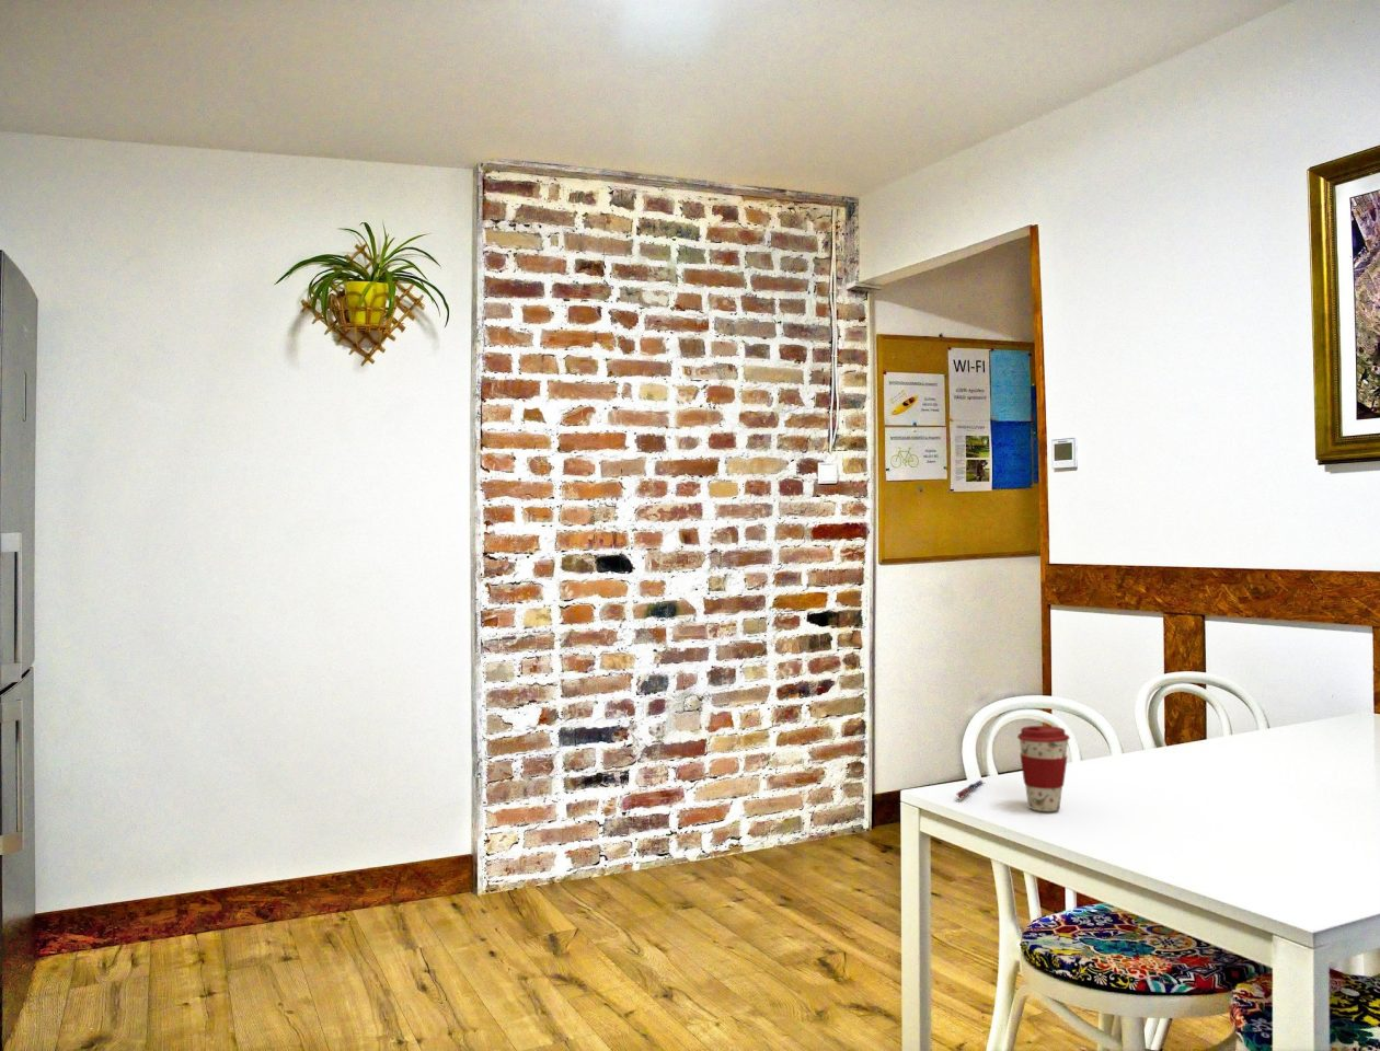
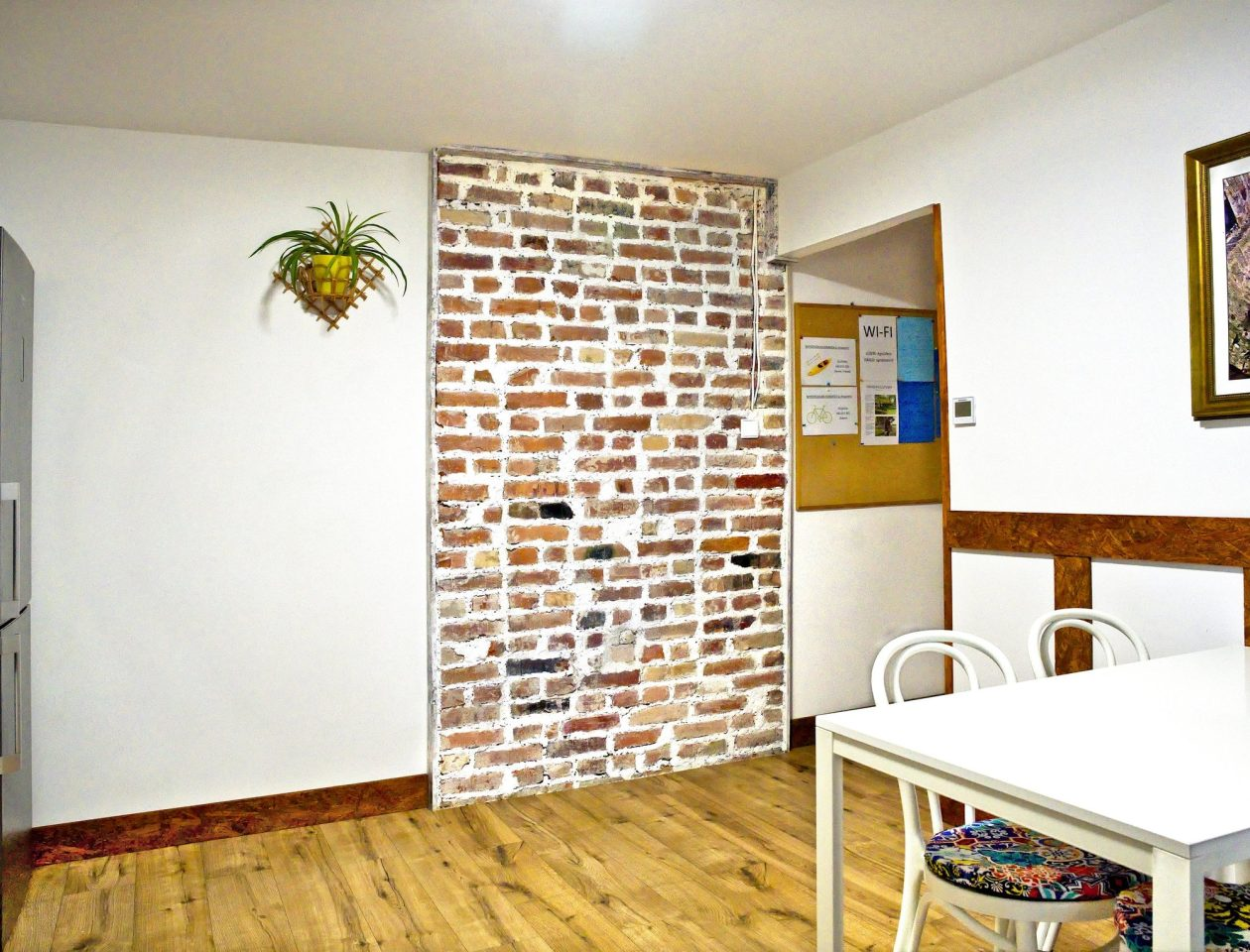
- coffee cup (1042, 767)
- pen (970, 786)
